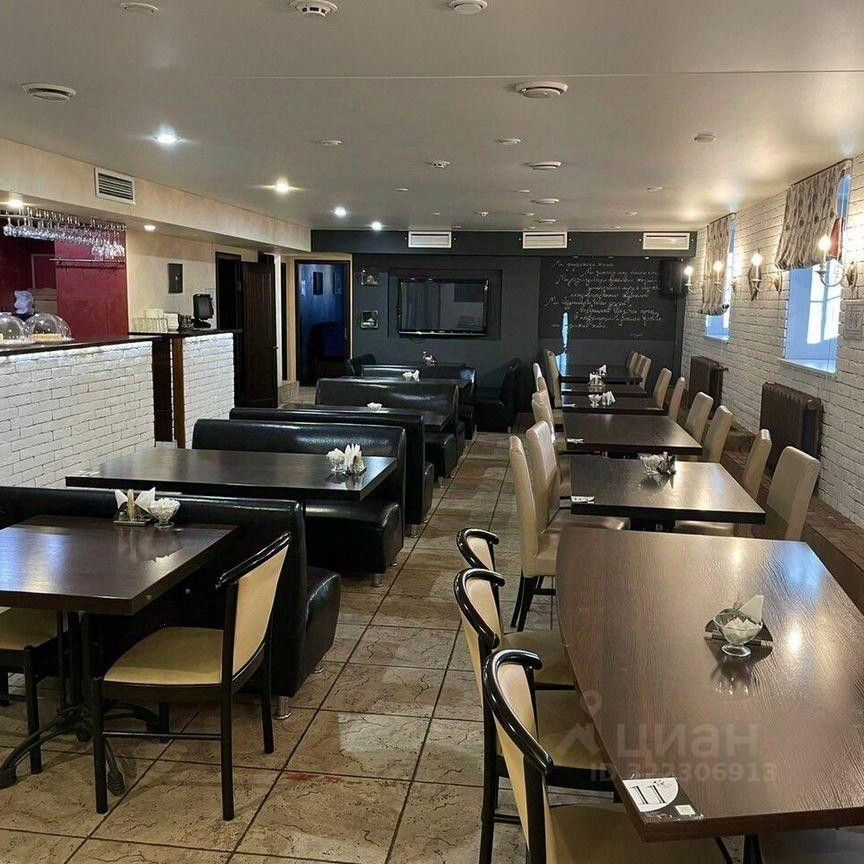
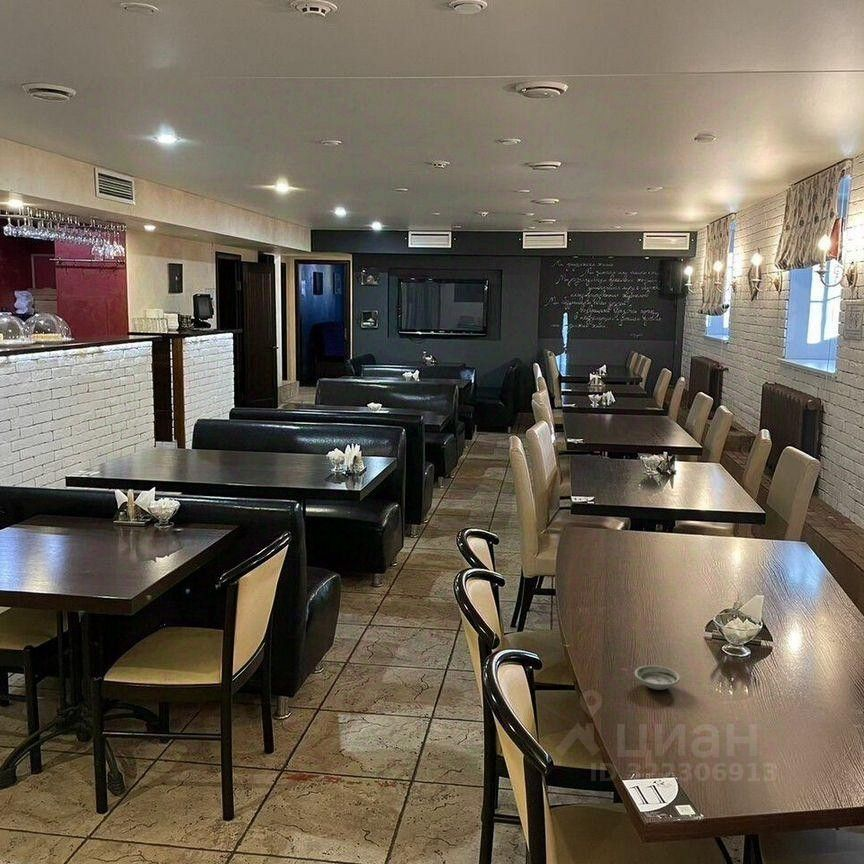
+ saucer (656, 679)
